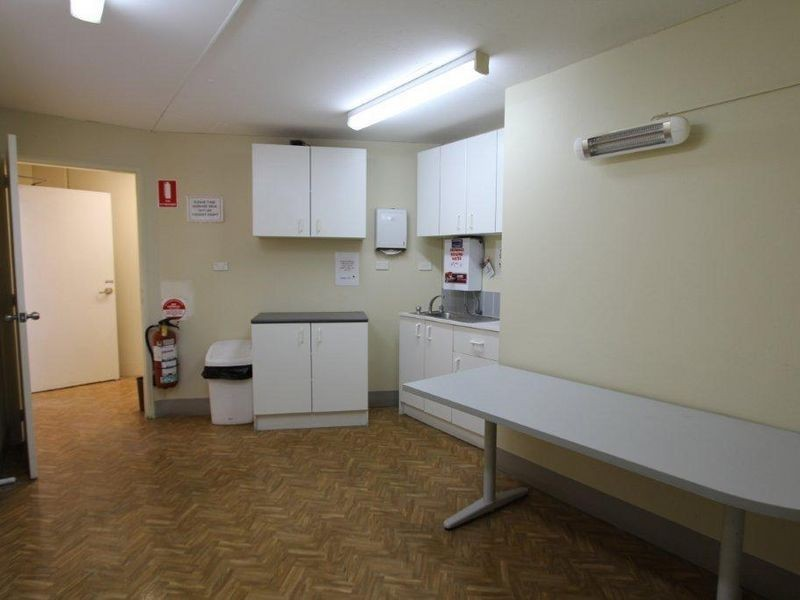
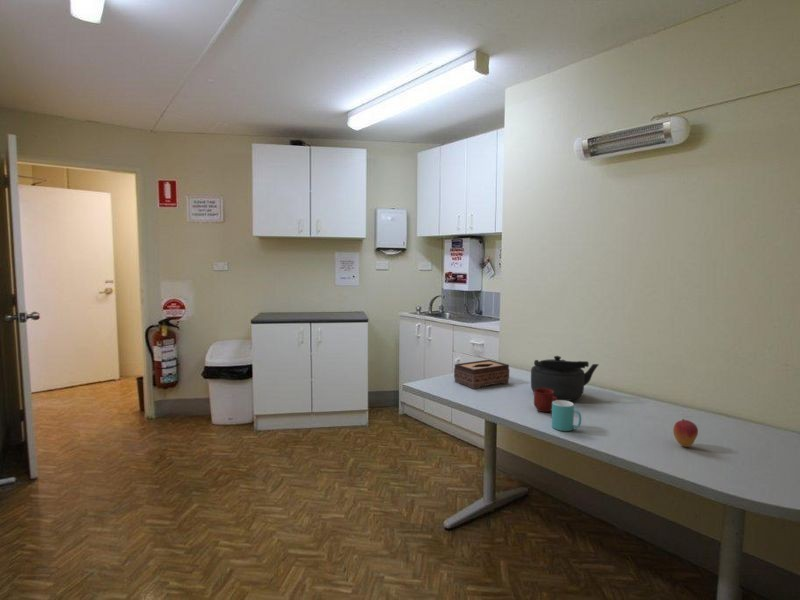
+ fruit (685, 433)
+ mug (546, 401)
+ kettle (559, 375)
+ mug (566, 416)
+ tissue box (481, 373)
